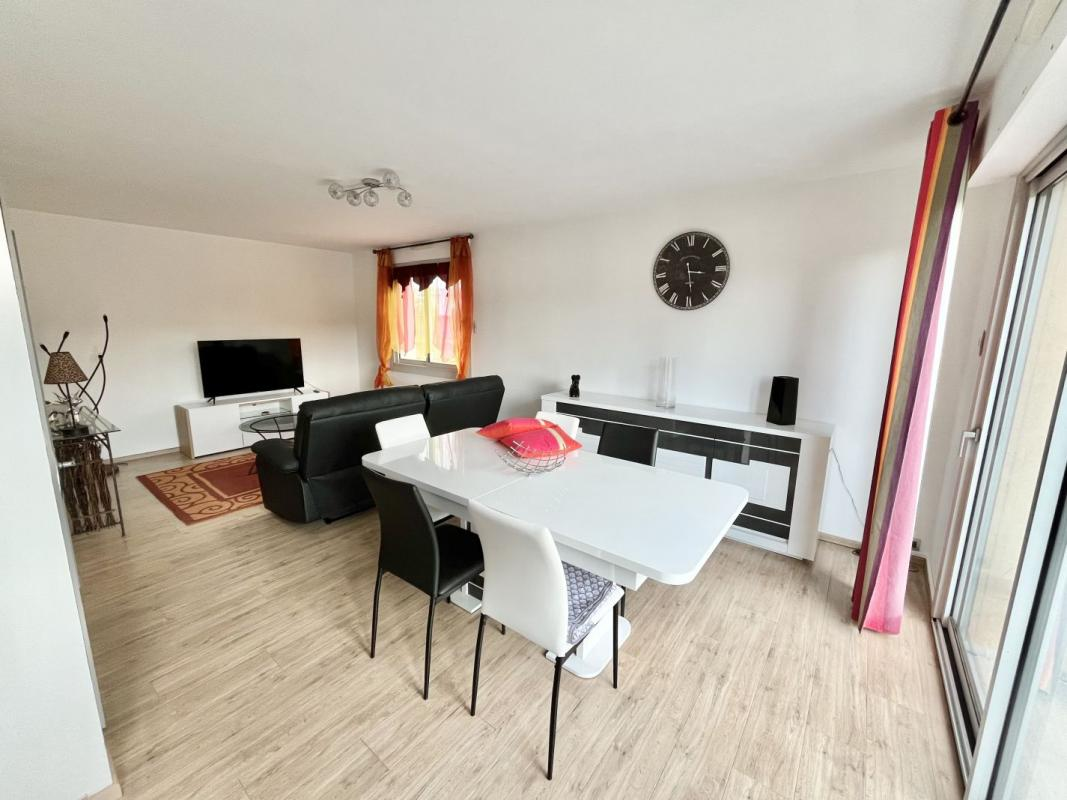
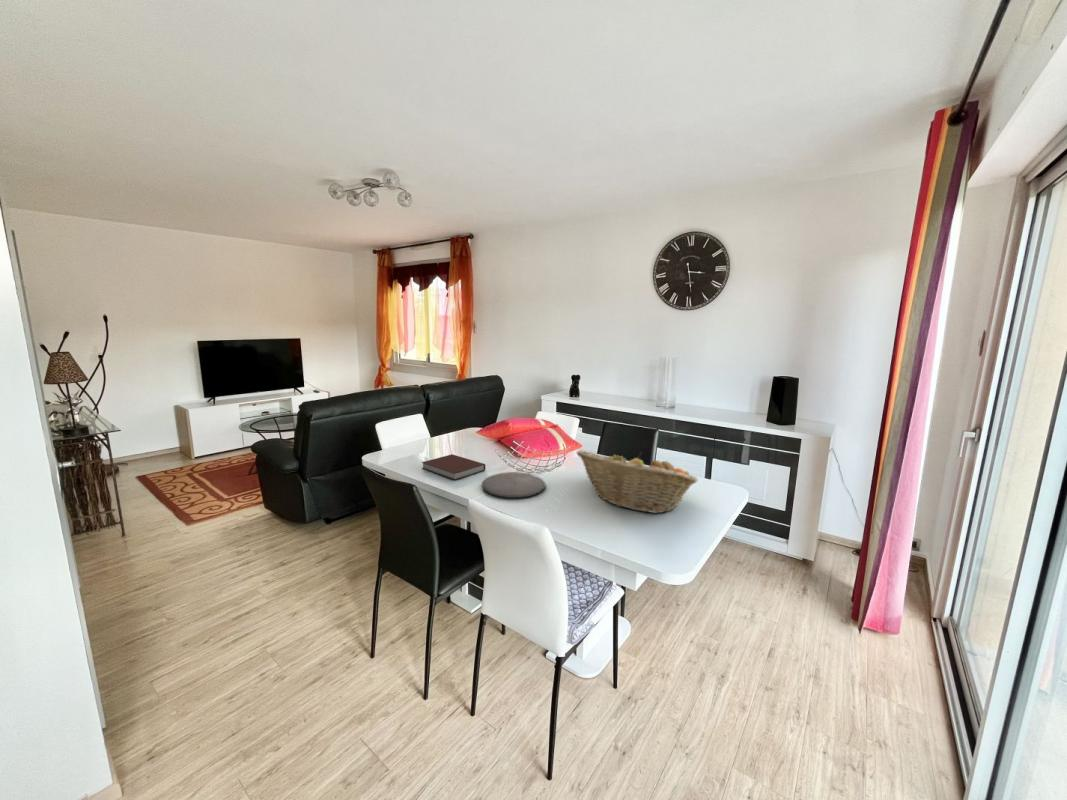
+ notebook (453, 466)
+ plate (513, 484)
+ fruit basket (633, 474)
